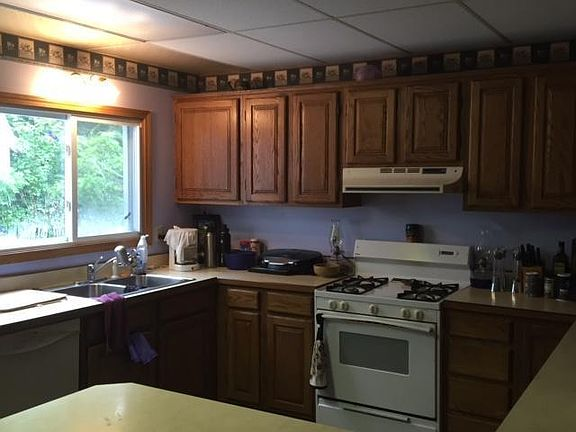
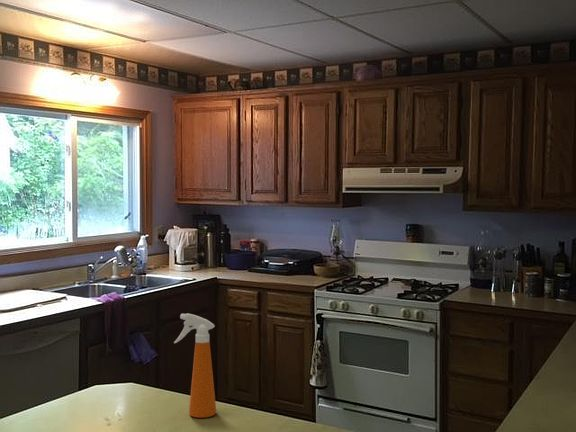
+ spray bottle (195, 363)
